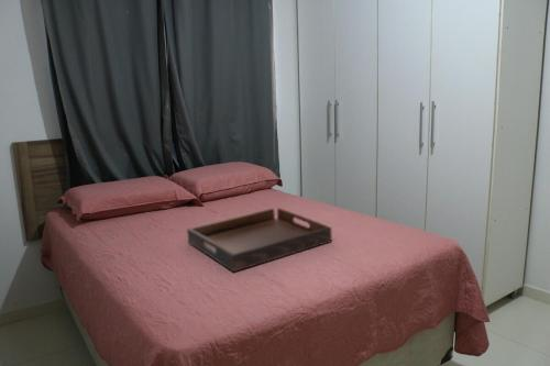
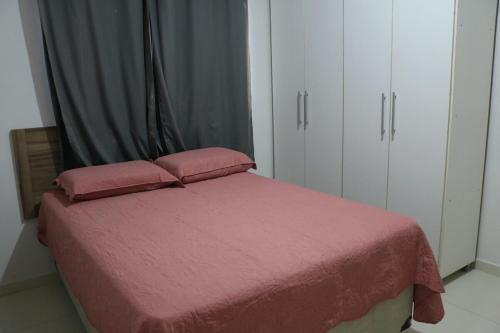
- serving tray (258, 234)
